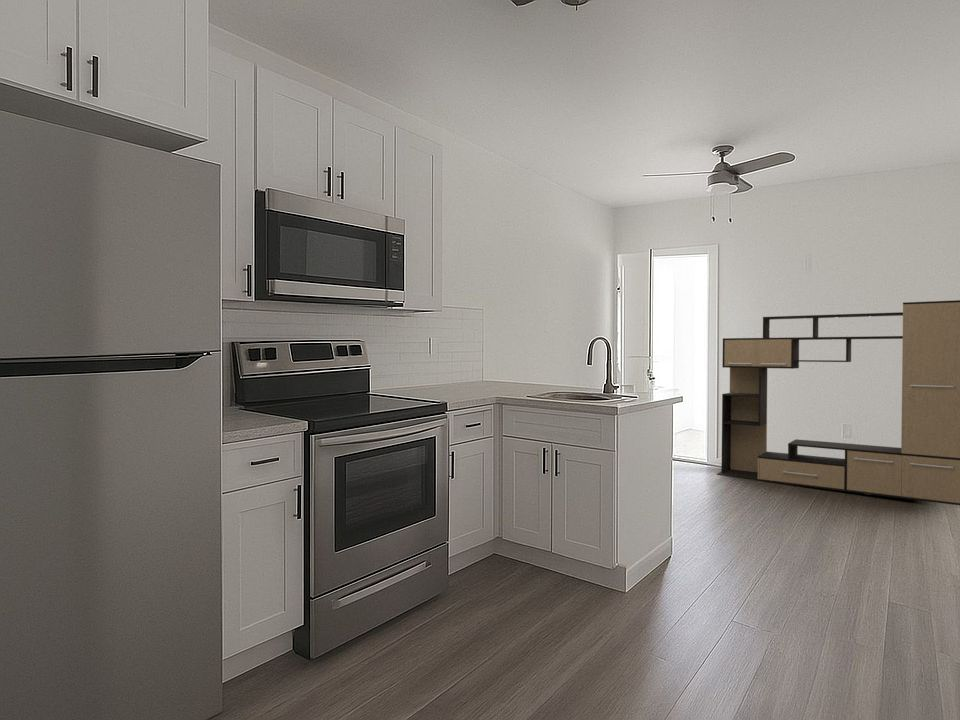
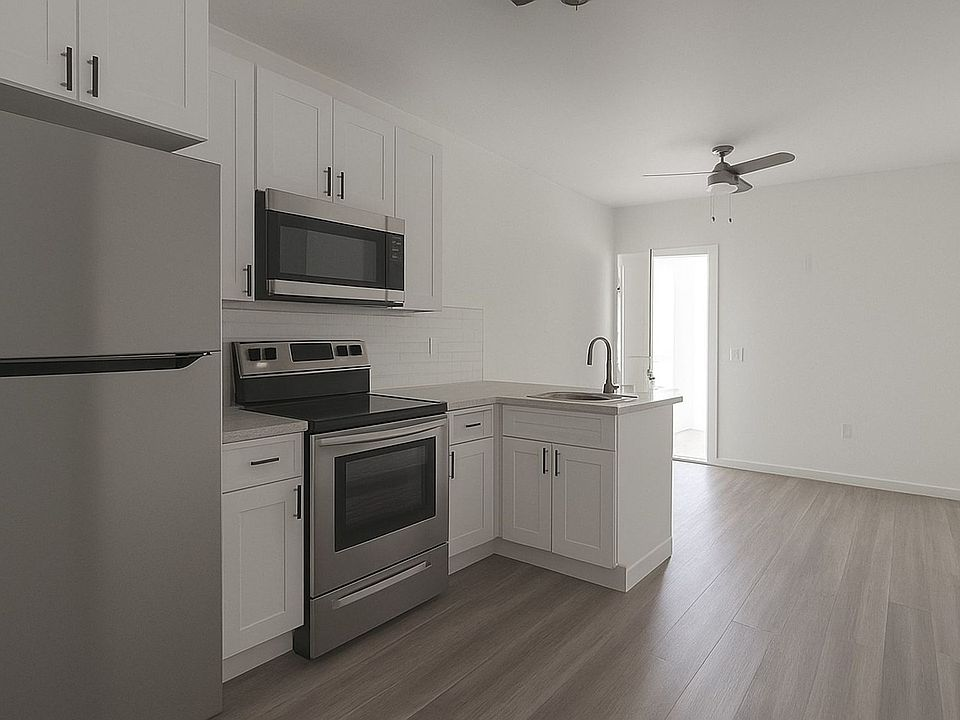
- media console (830, 361)
